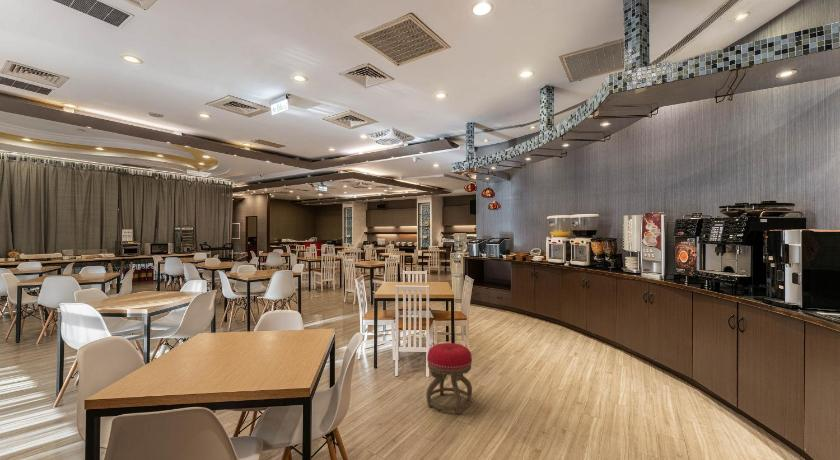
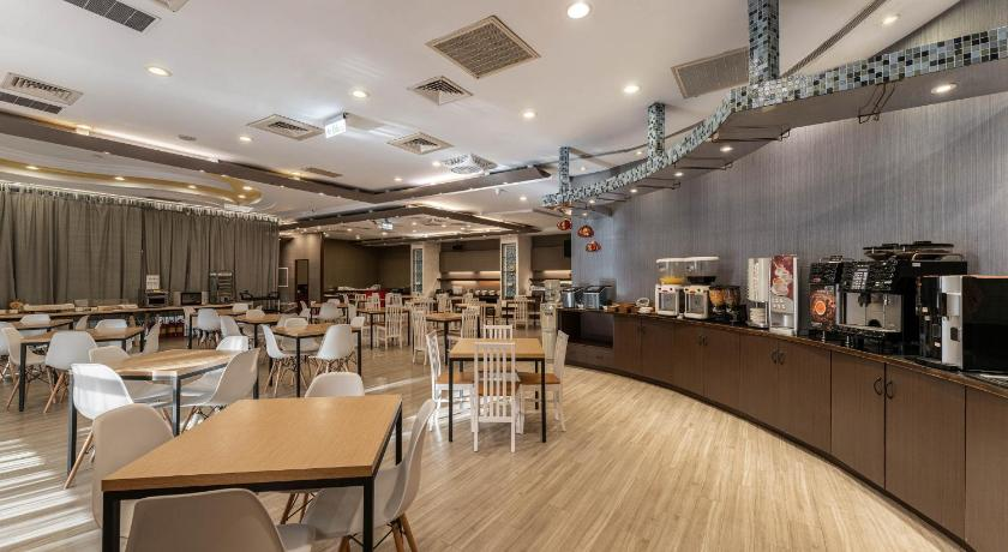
- stool (449, 374)
